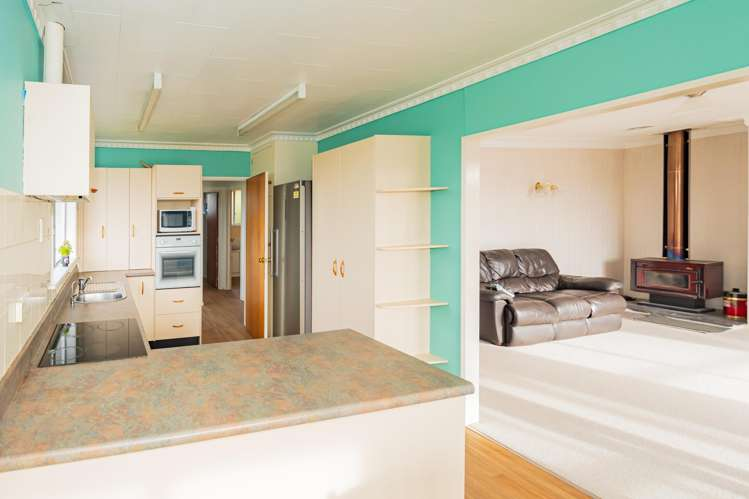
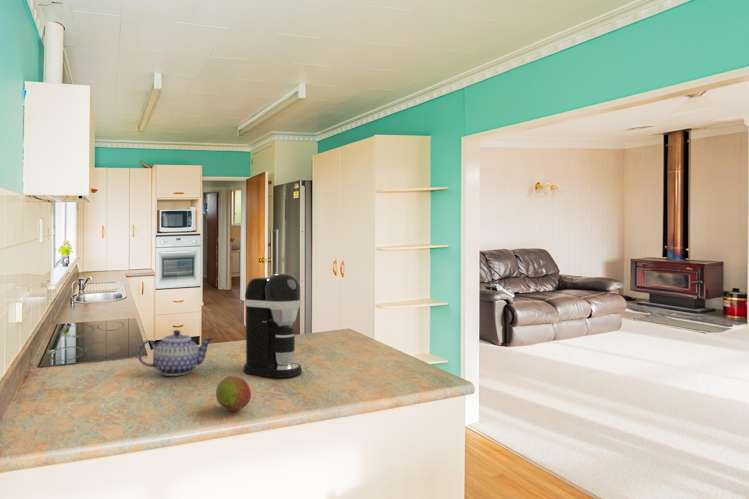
+ coffee maker (272, 322)
+ teapot (176, 351)
+ fruit (233, 393)
